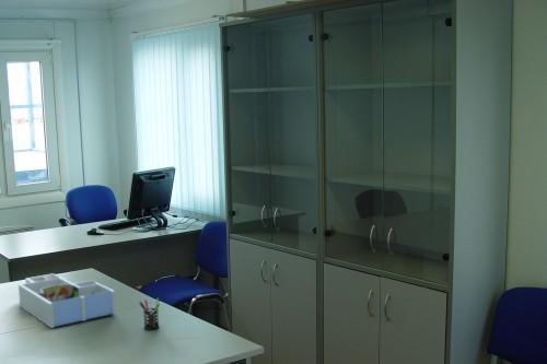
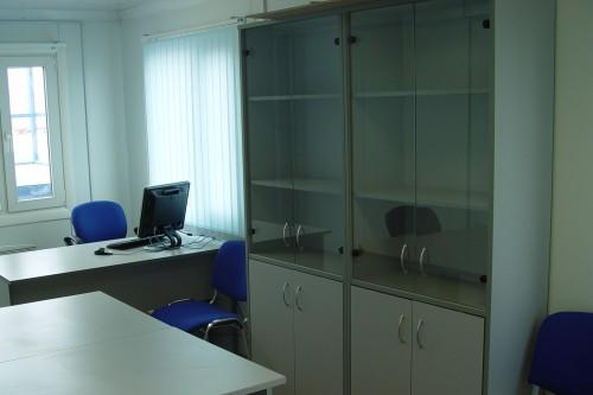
- pen holder (152, 313)
- desk organizer (61, 296)
